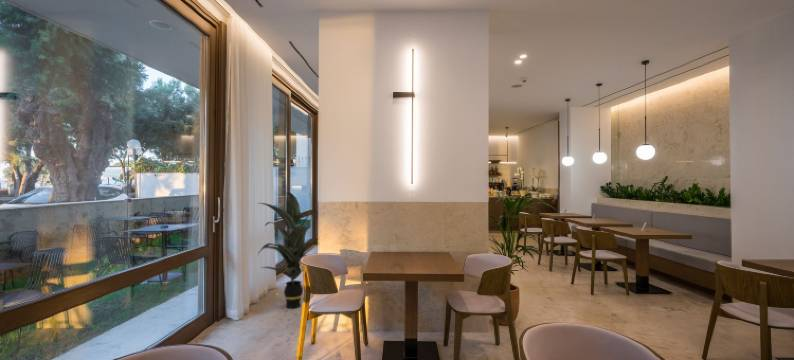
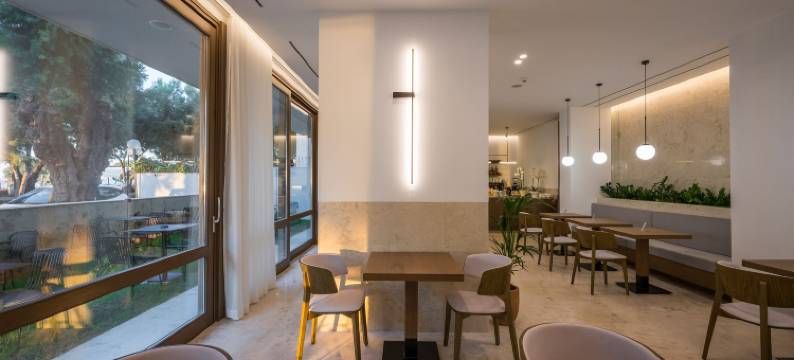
- indoor plant (289, 249)
